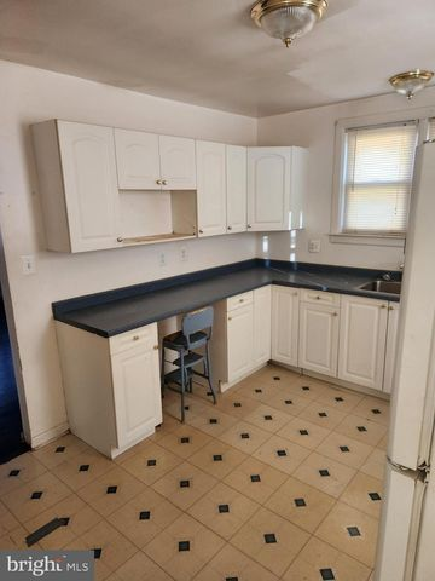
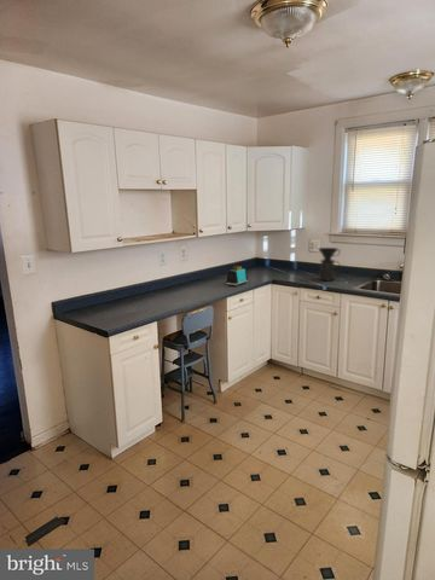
+ toaster (237, 274)
+ coffee maker (327, 263)
